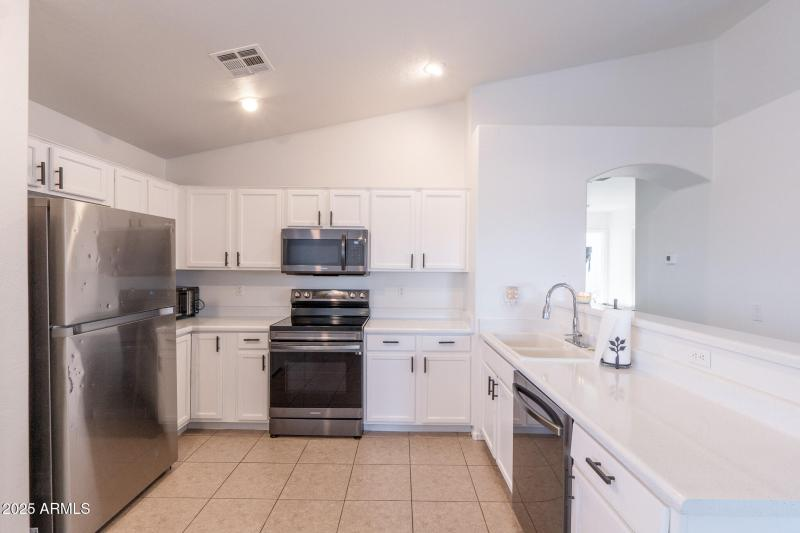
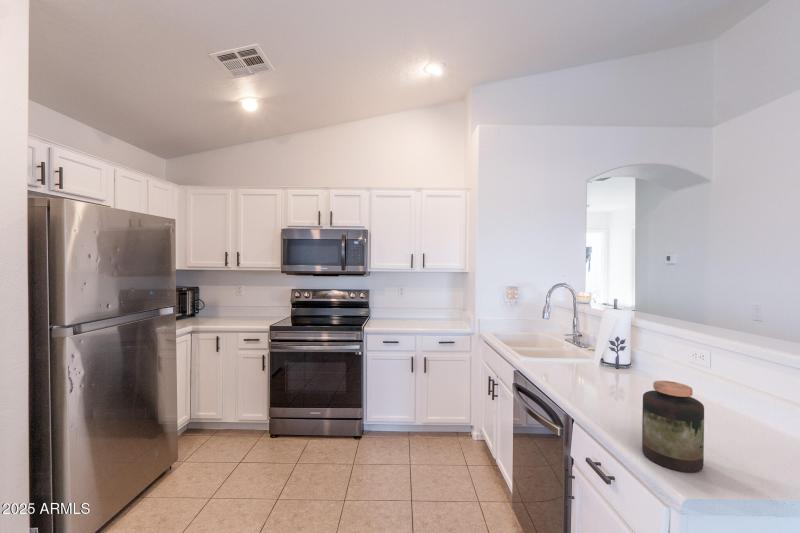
+ jar (671, 422)
